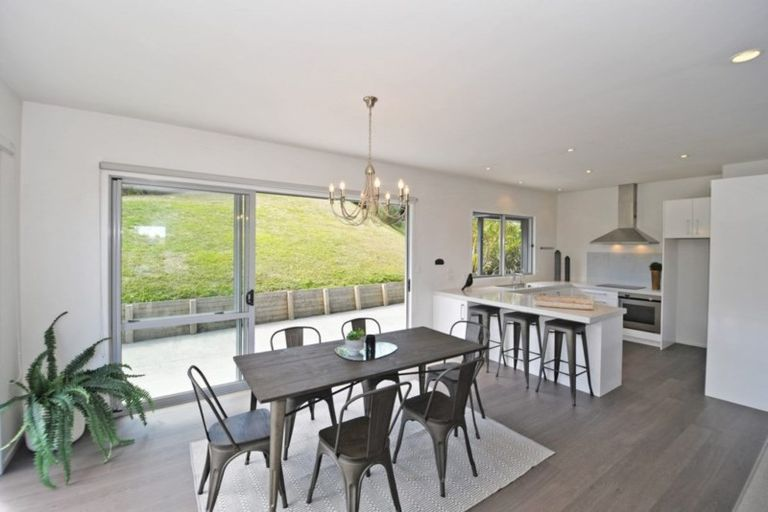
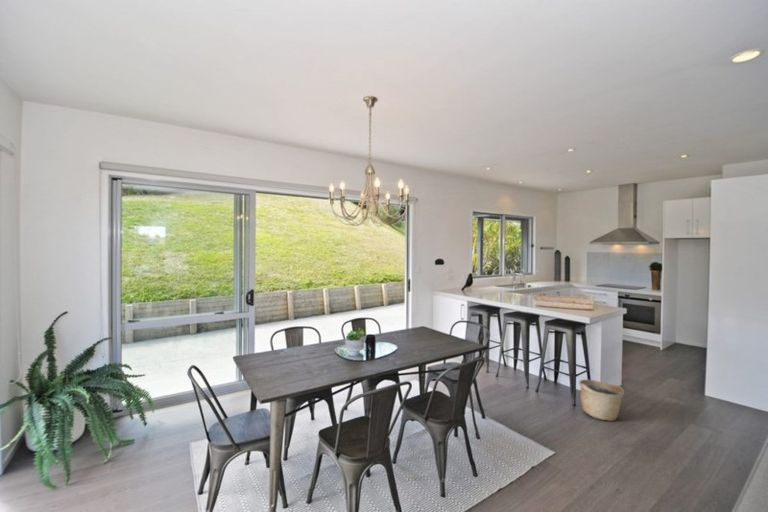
+ basket (600, 398)
